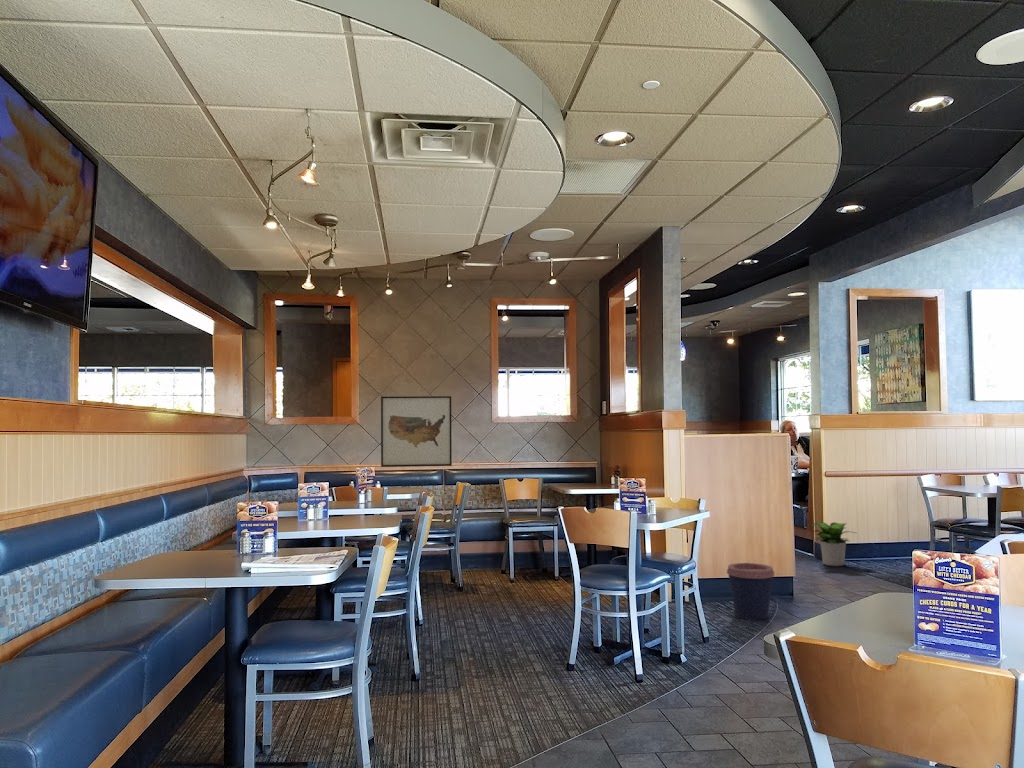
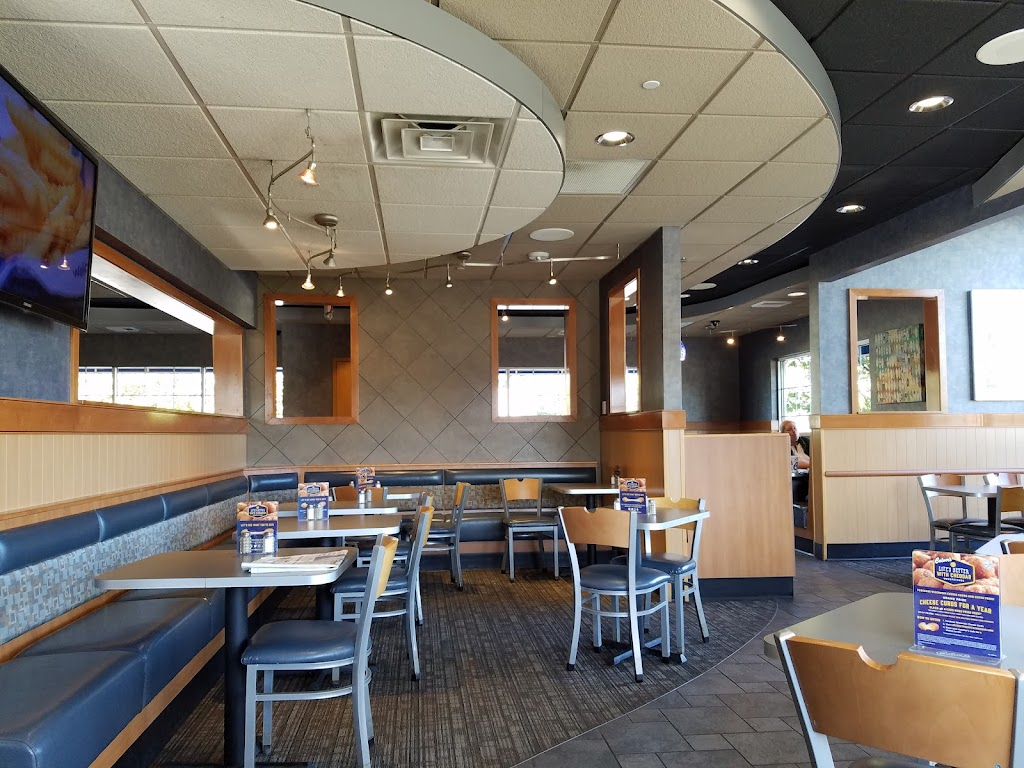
- wall art (416, 431)
- potted plant (834, 544)
- coffee cup (750, 591)
